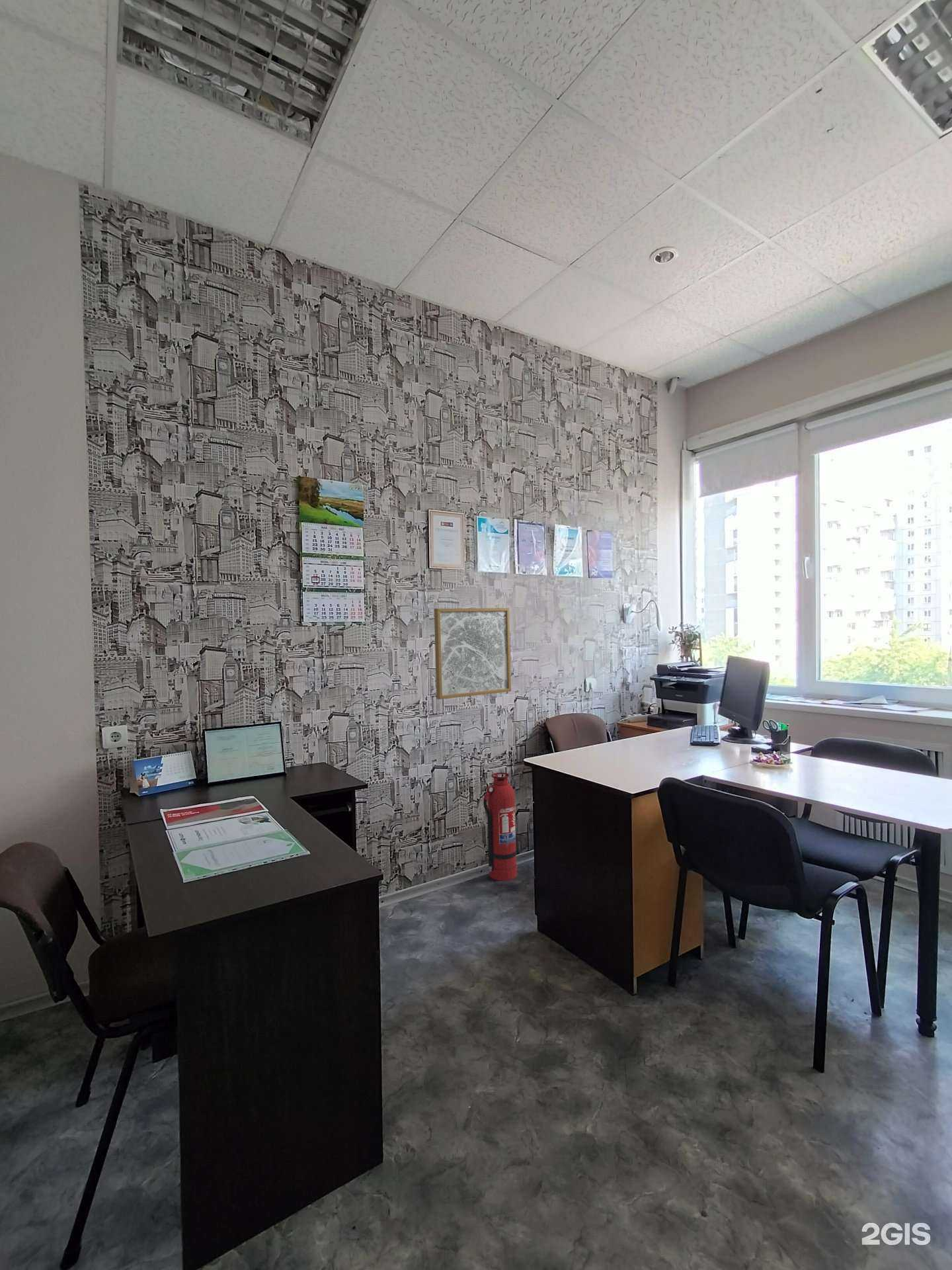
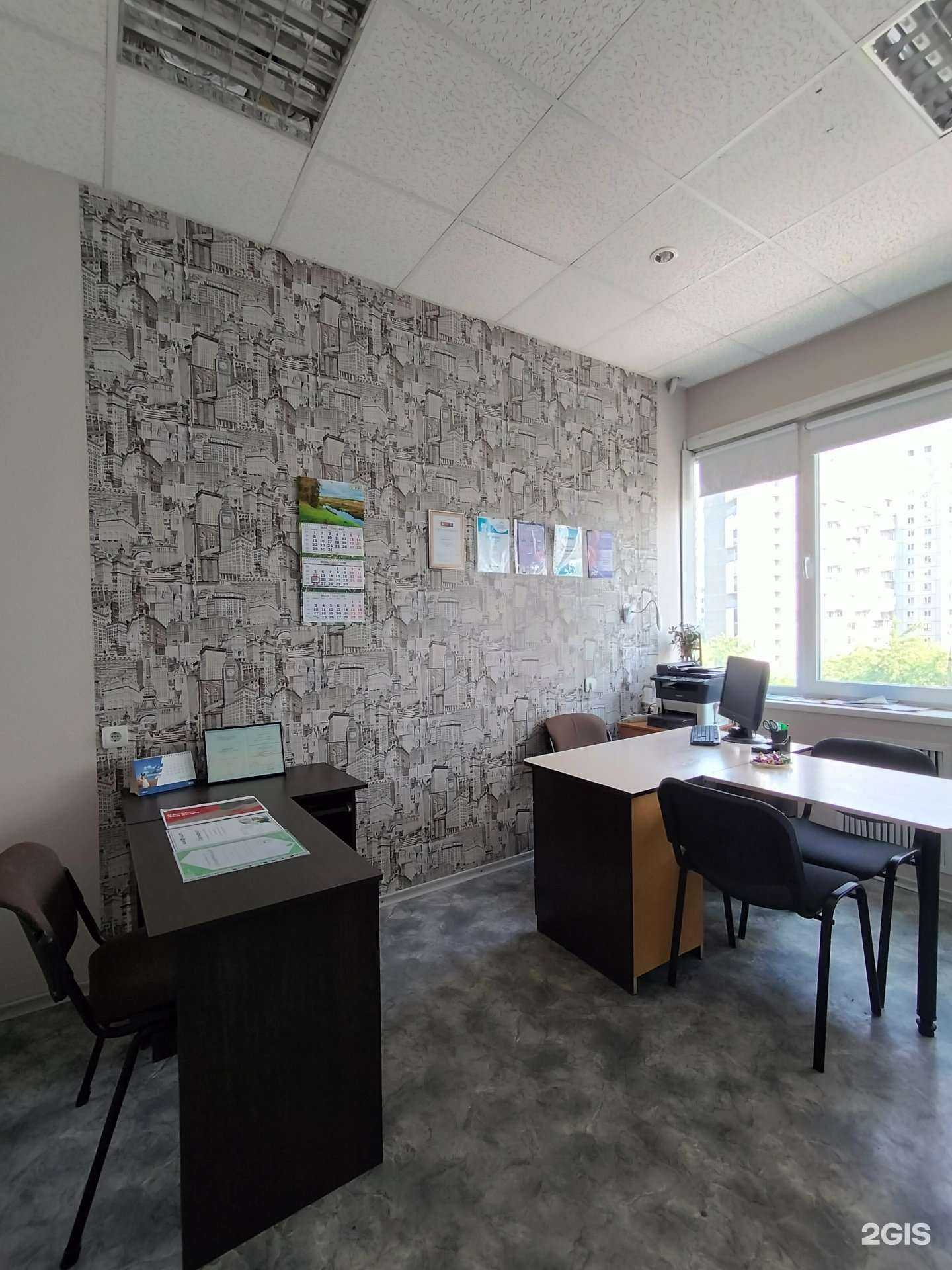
- wall art (474, 652)
- fire extinguisher (498, 826)
